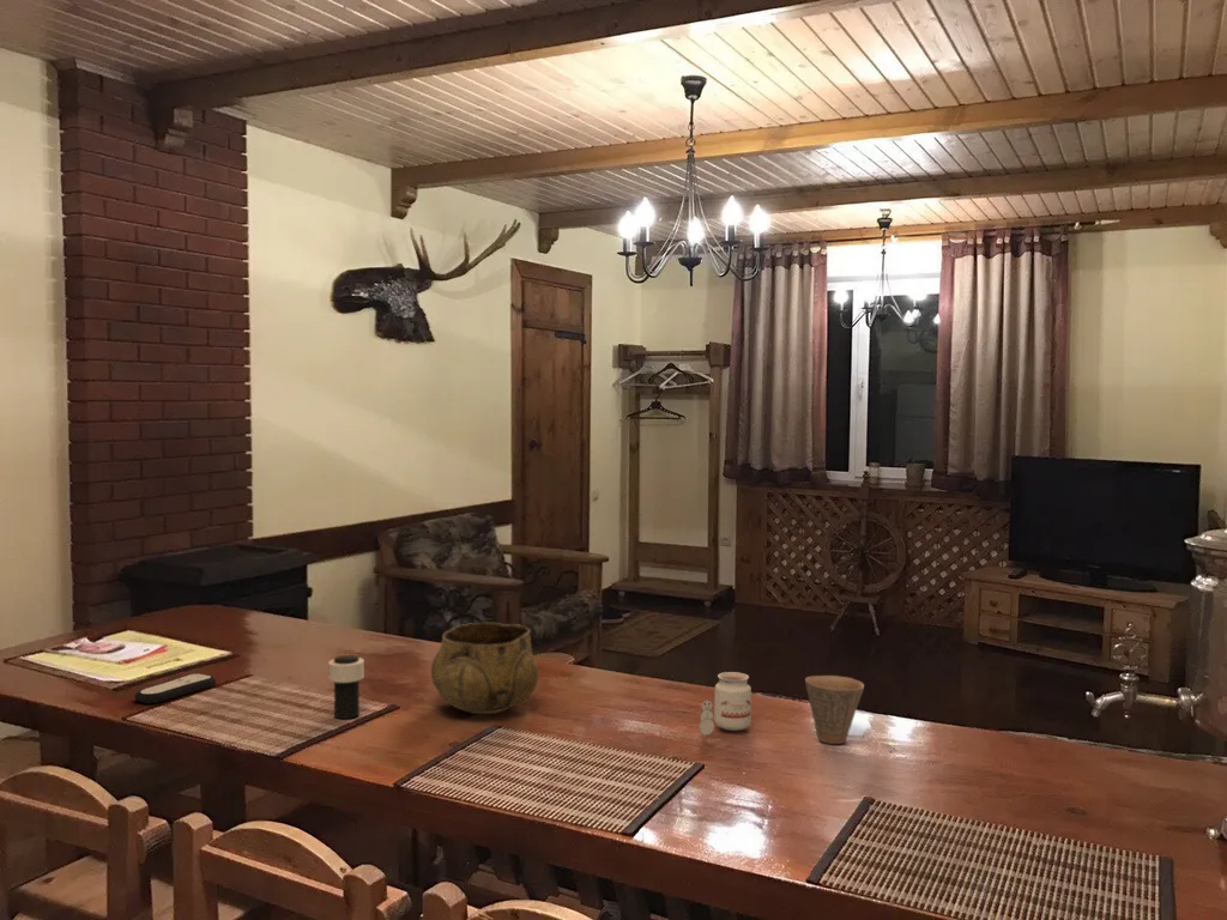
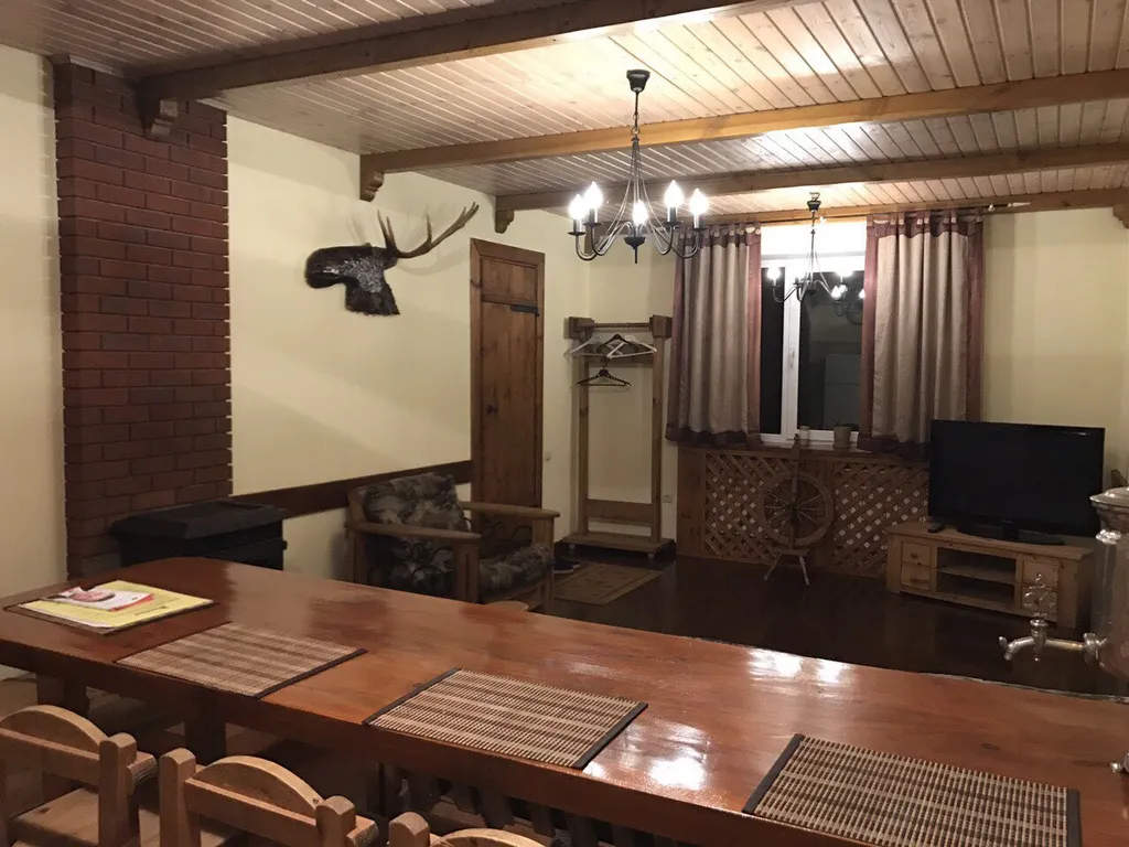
- remote control (175, 688)
- cup (834, 709)
- candle (726, 706)
- cup (346, 686)
- decorative bowl (485, 668)
